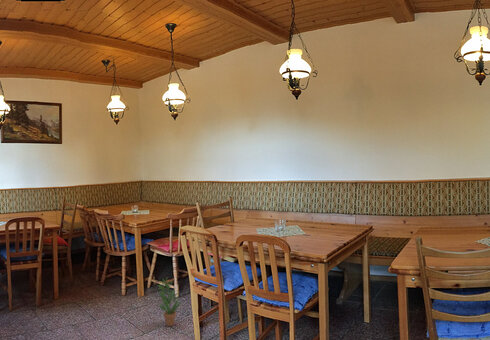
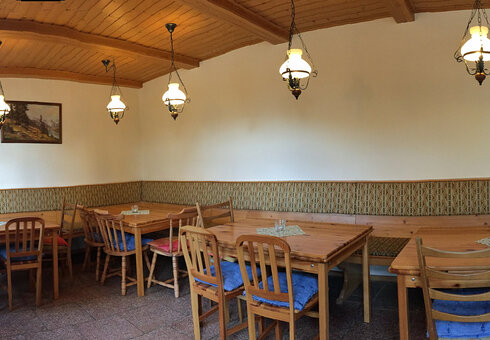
- potted plant (169, 300)
